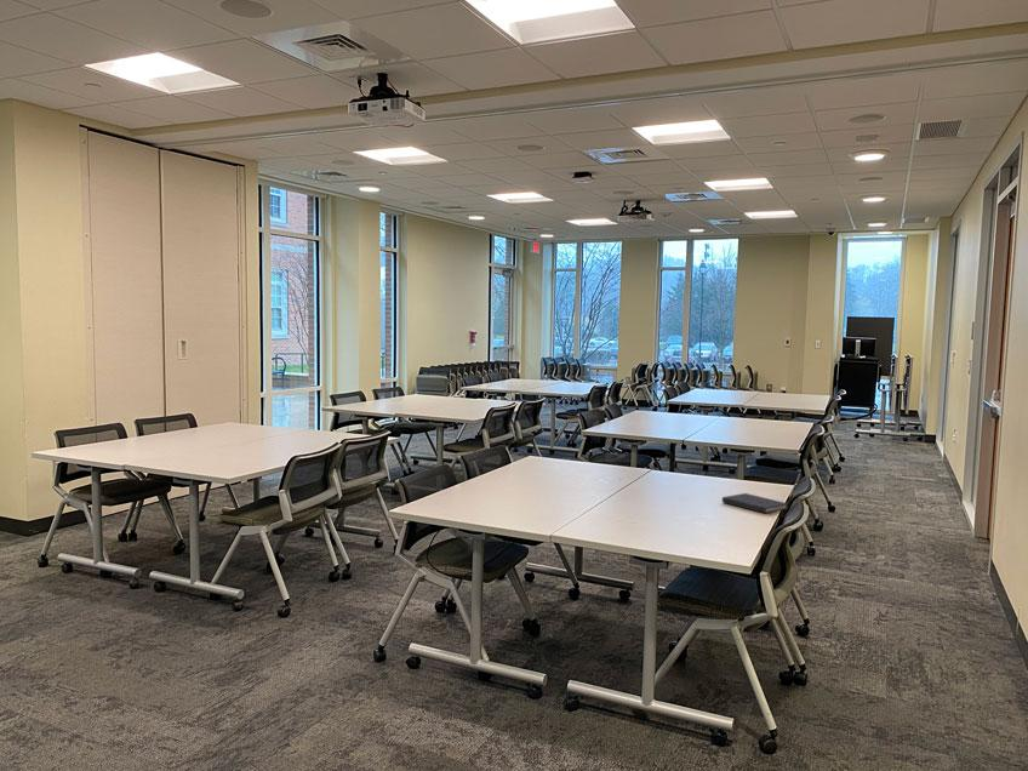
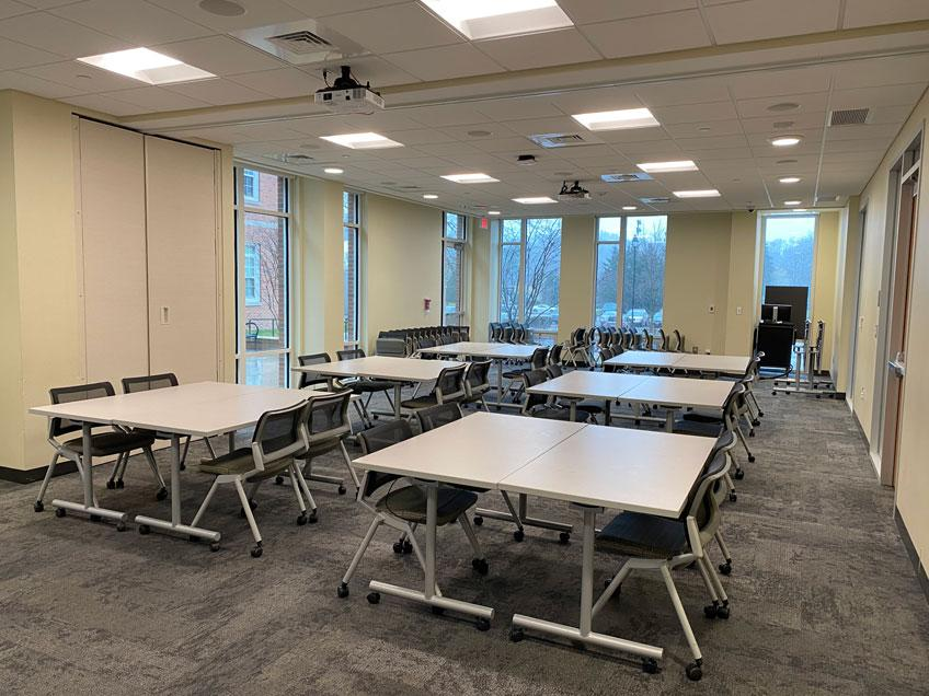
- diary (754, 502)
